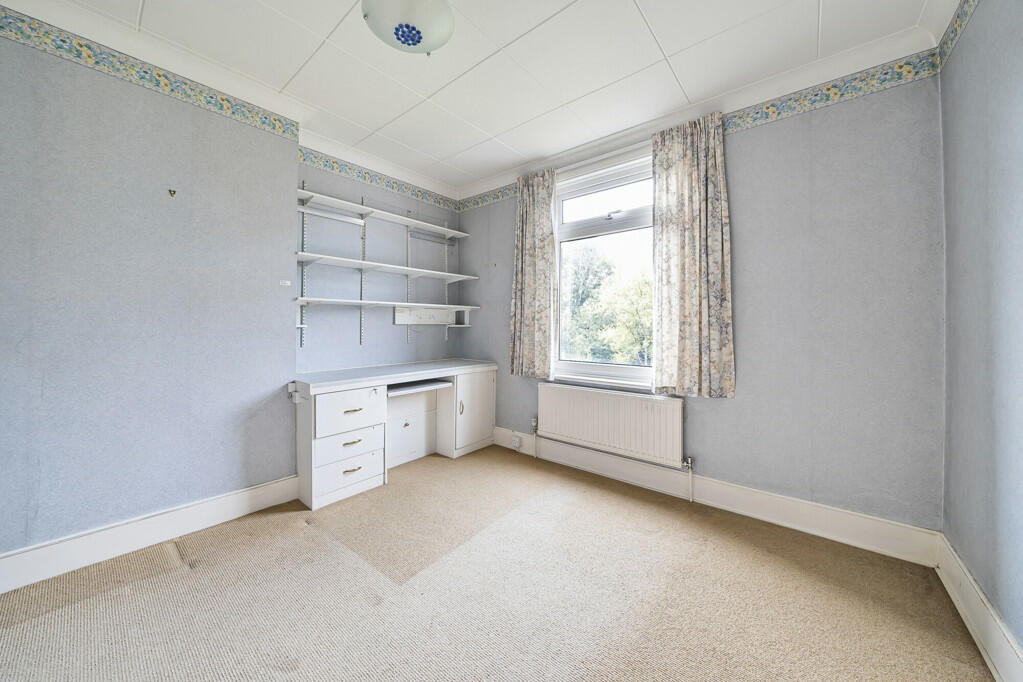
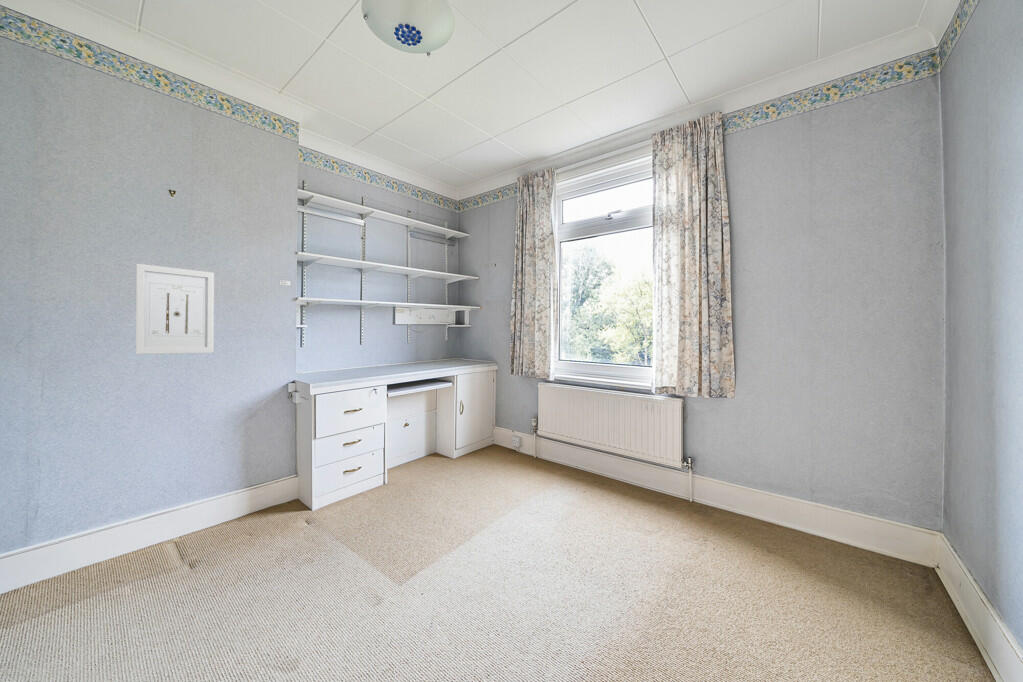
+ wall art (177, 310)
